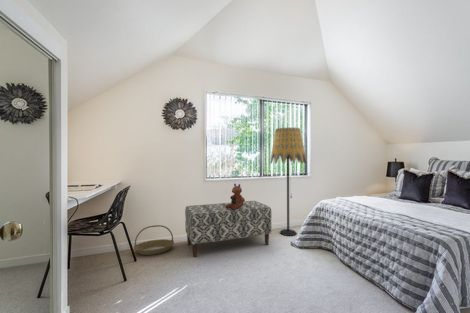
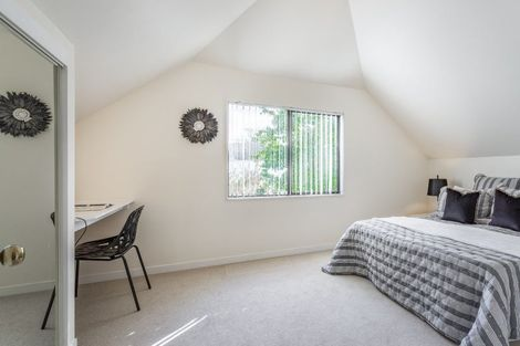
- basket (154, 240)
- floor lamp (288, 181)
- bench (227, 225)
- toy (234, 196)
